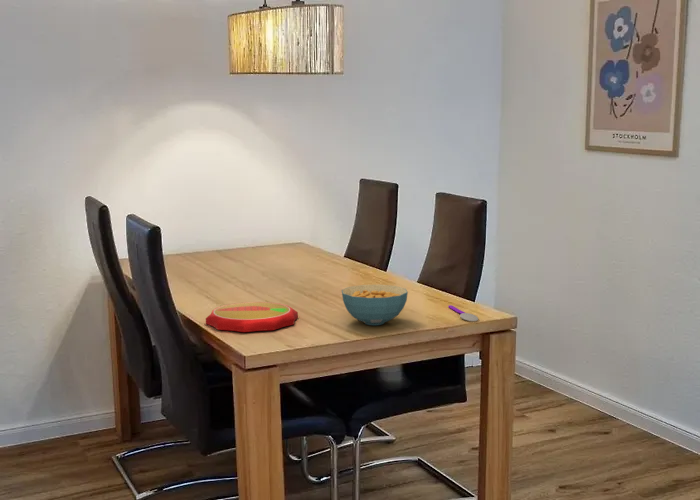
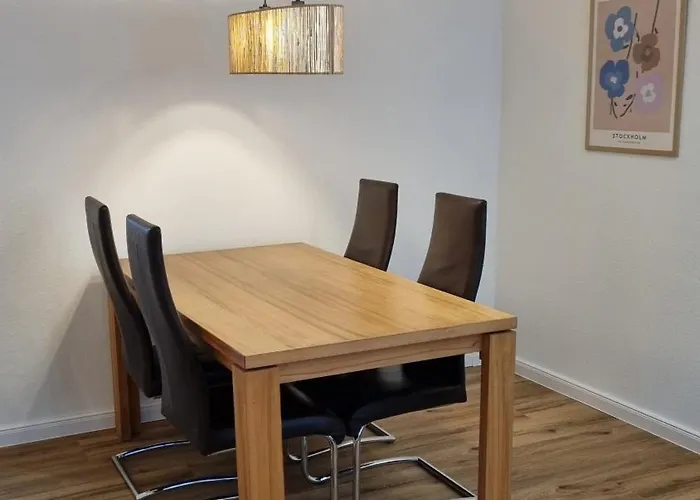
- spoon (461, 312)
- cereal bowl (374, 307)
- plate (252, 314)
